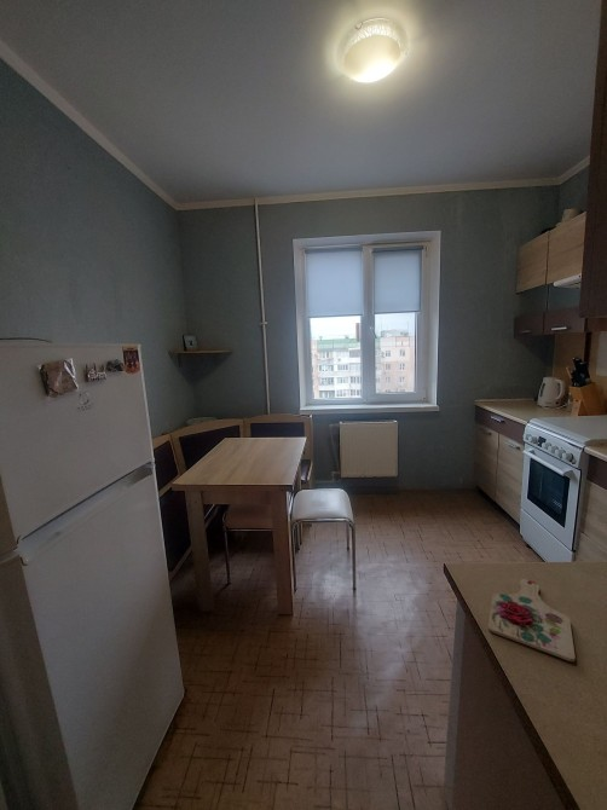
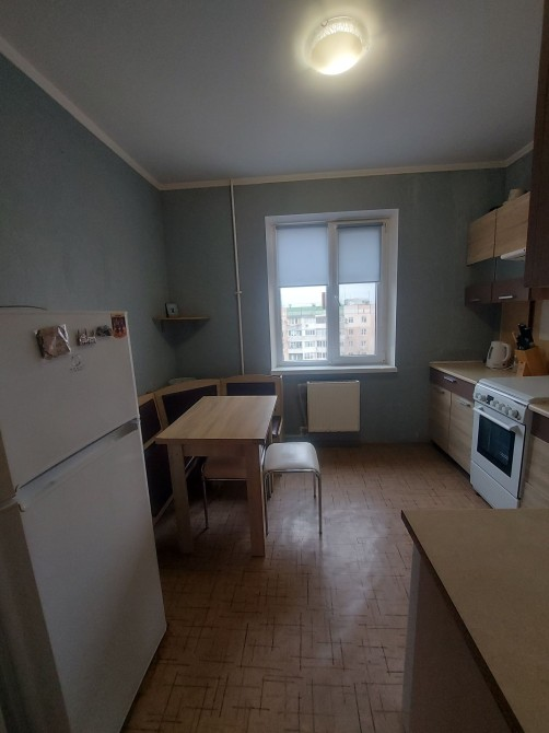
- cutting board (528, 604)
